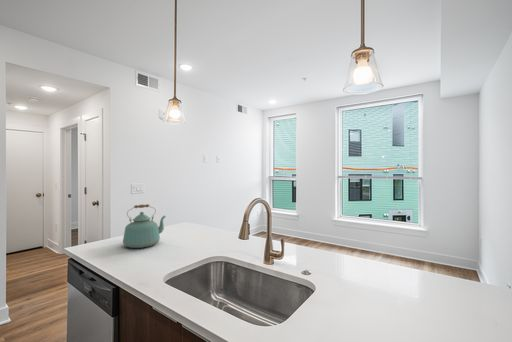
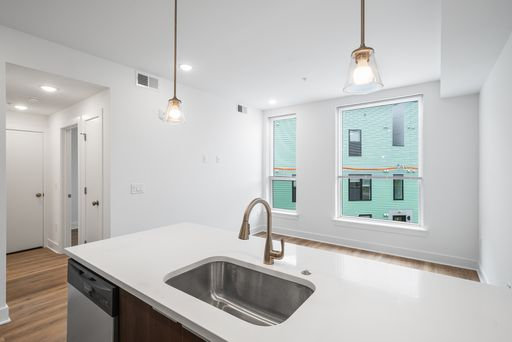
- kettle (145, 223)
